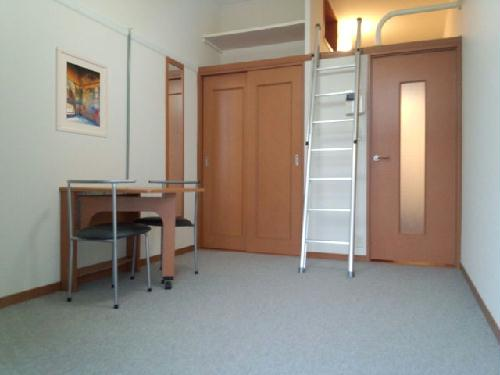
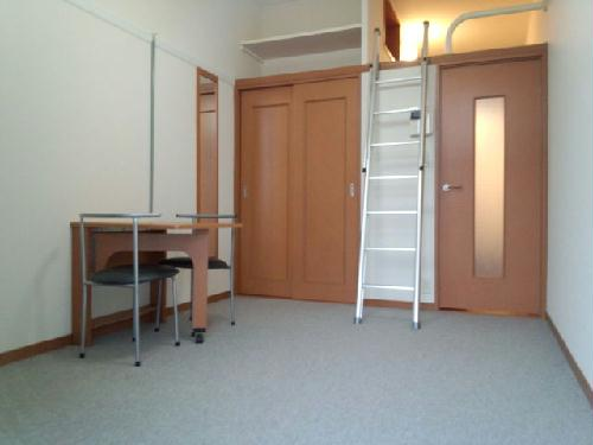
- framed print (83, 95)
